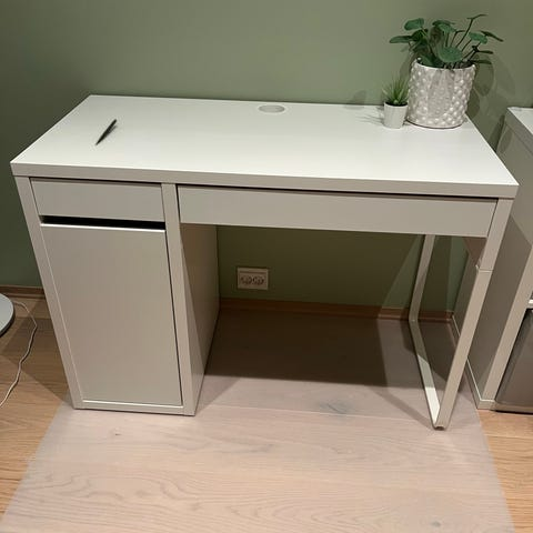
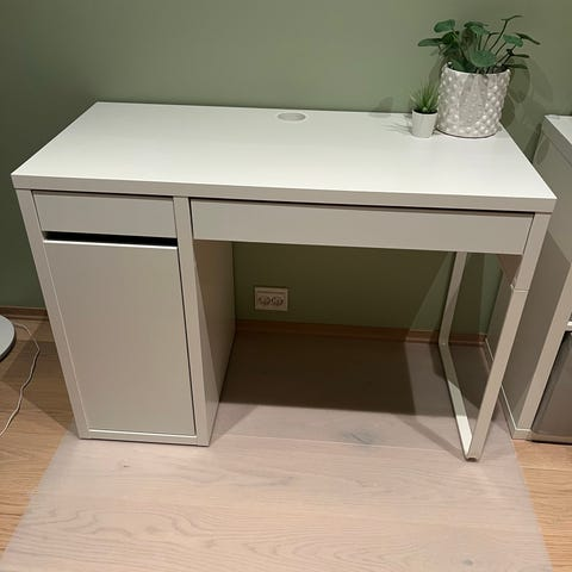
- pen (105, 131)
